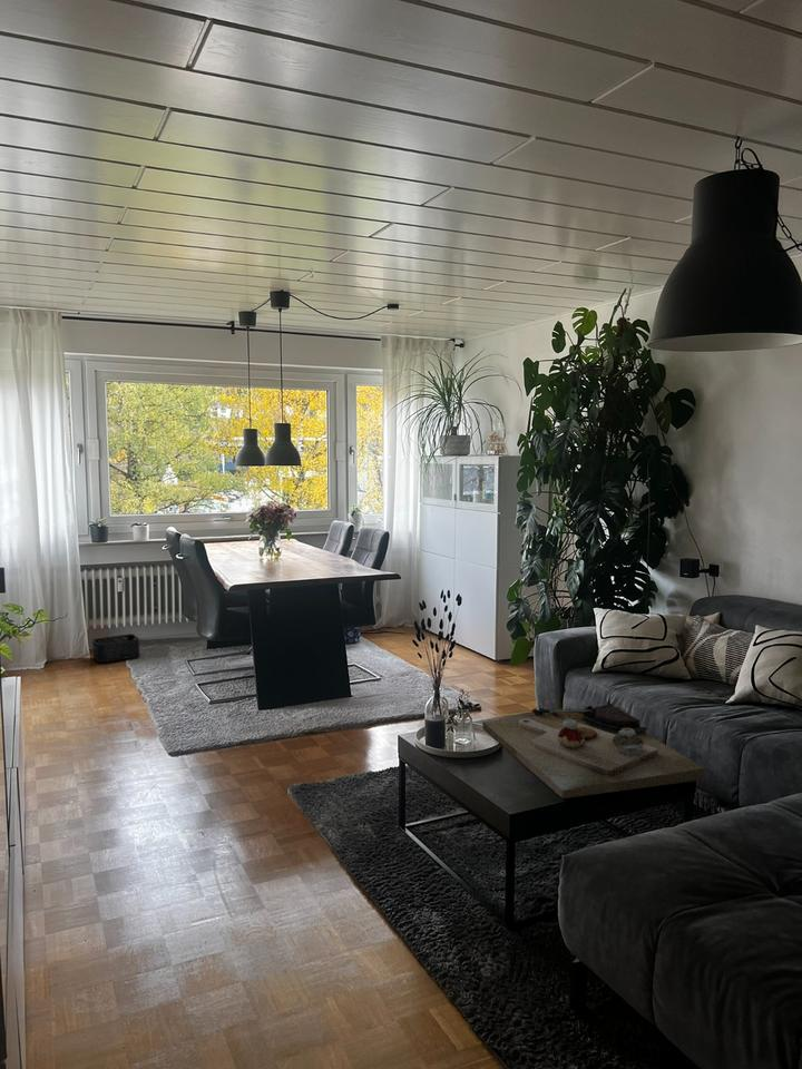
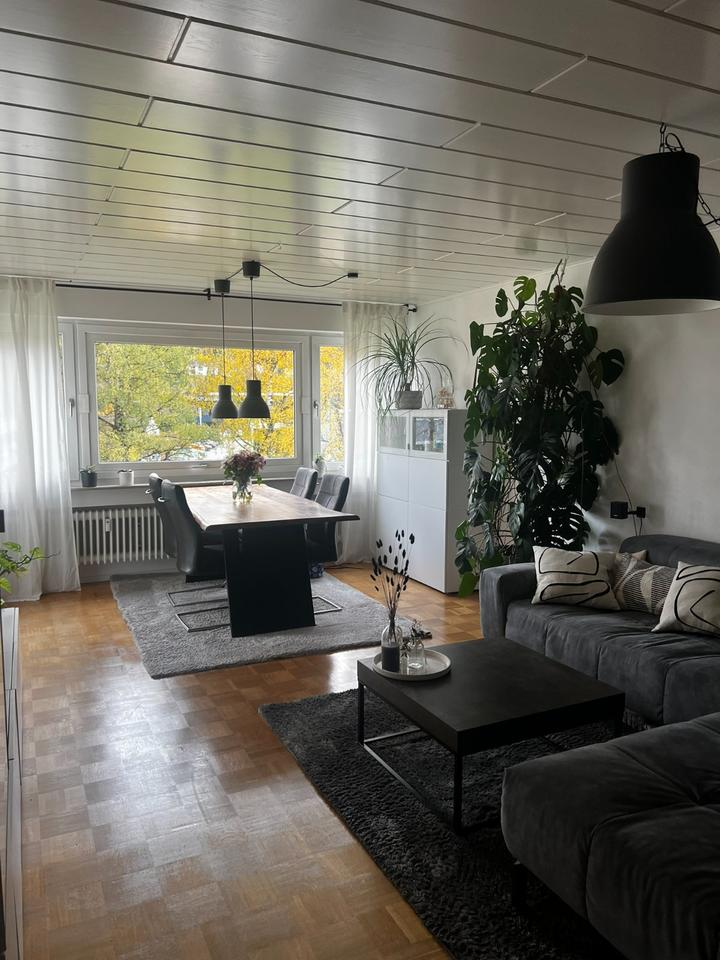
- storage bin (116, 647)
- decorative tray (584, 733)
